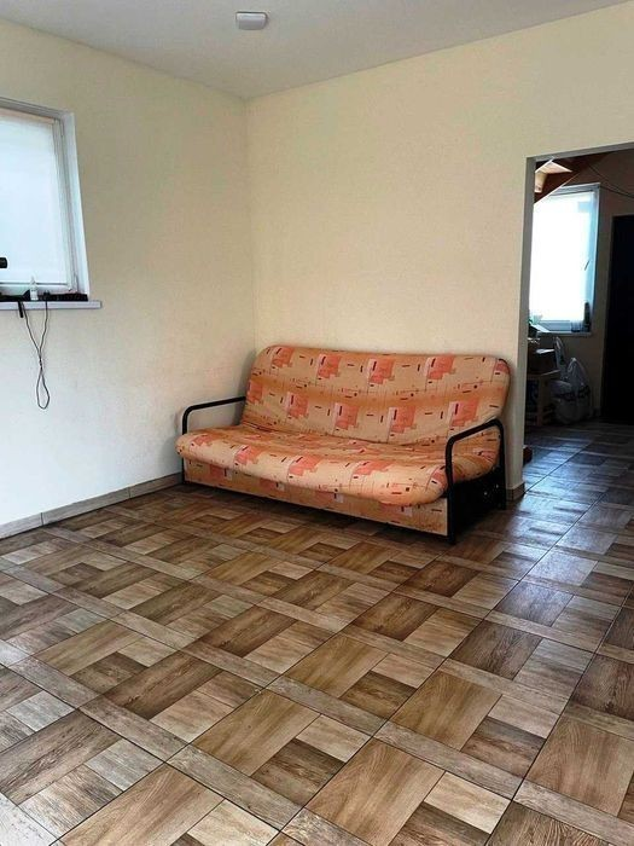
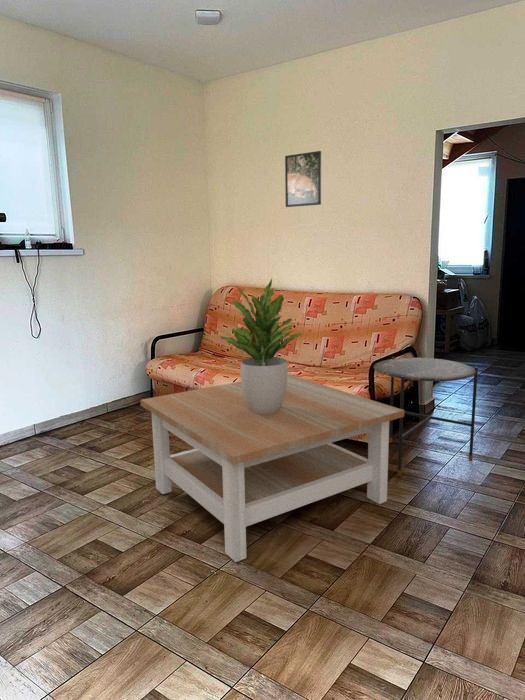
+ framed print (302, 179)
+ side table (420, 414)
+ coffee table (266, 450)
+ potted plant (261, 345)
